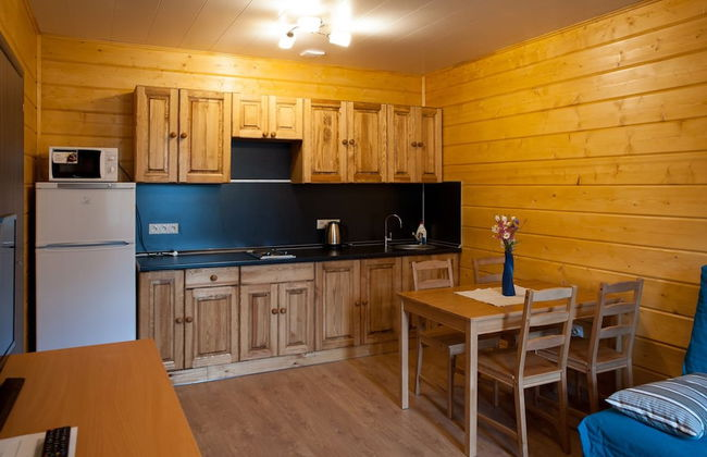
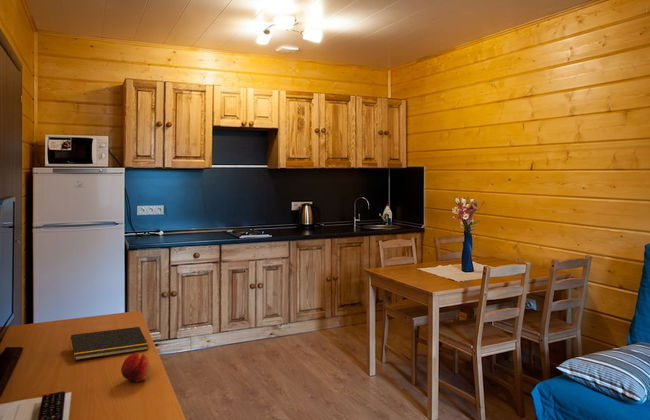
+ fruit (136, 366)
+ notepad (109, 342)
